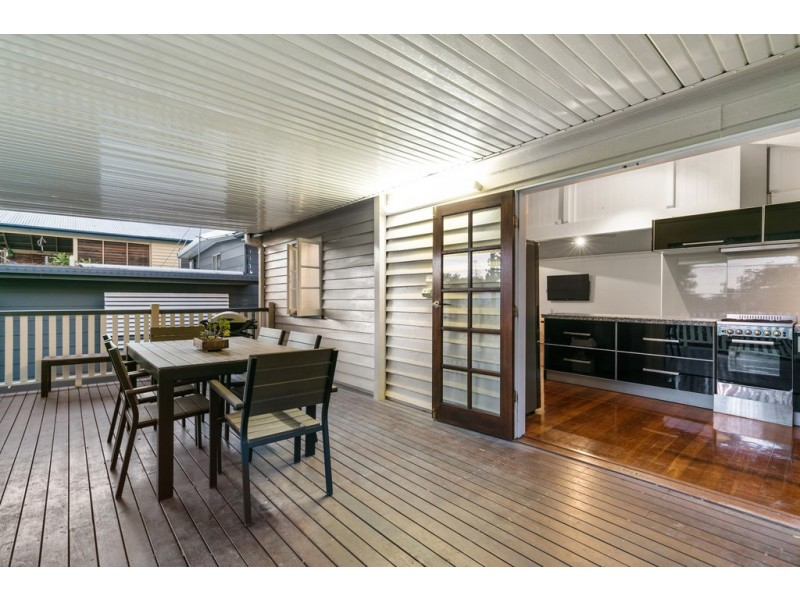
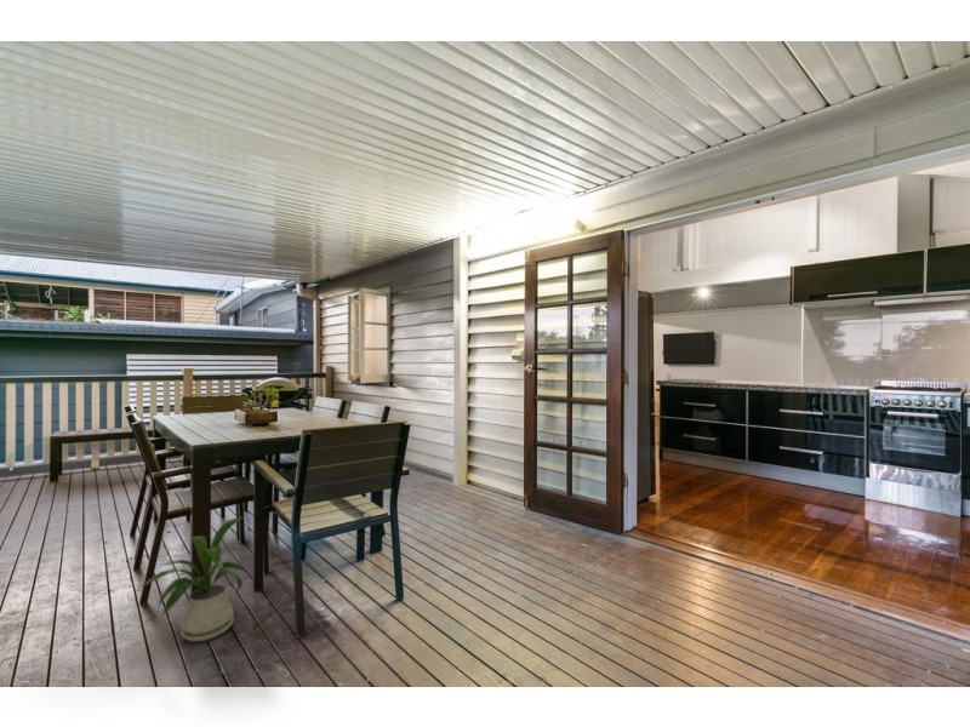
+ house plant (195, 580)
